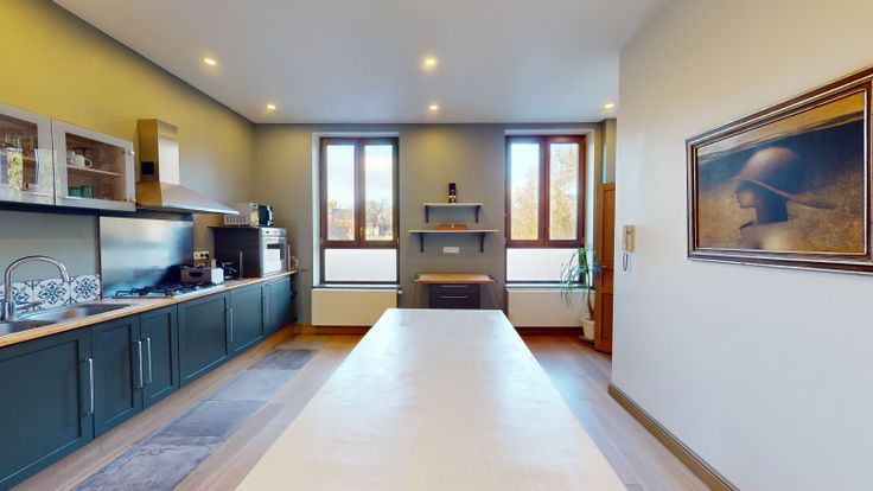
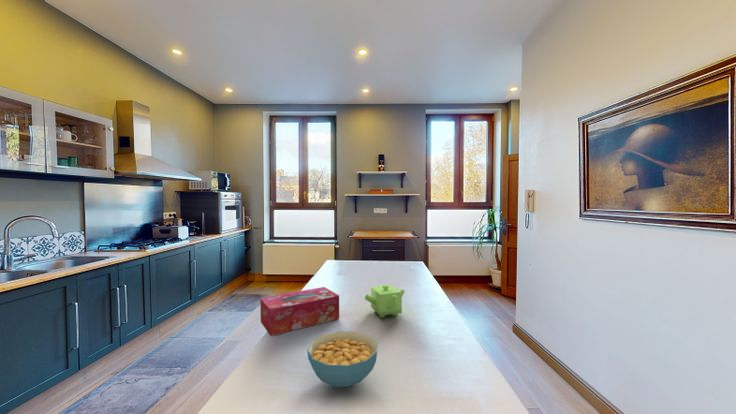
+ teapot (386, 300)
+ cereal bowl (343, 363)
+ tissue box (300, 308)
